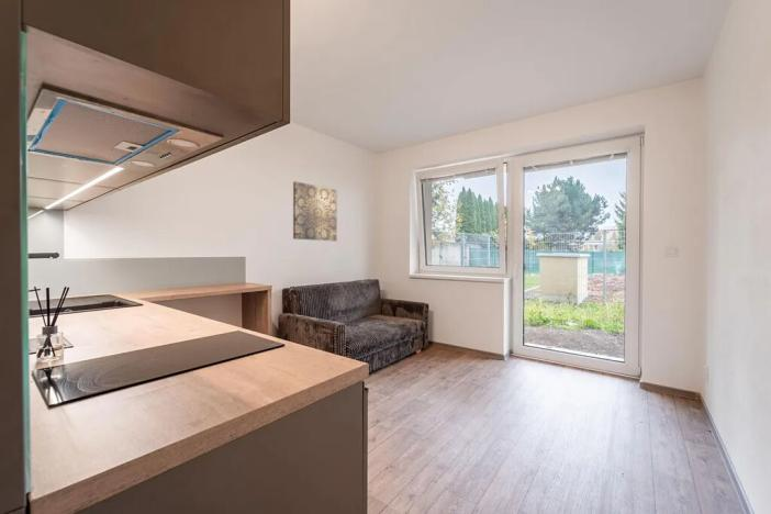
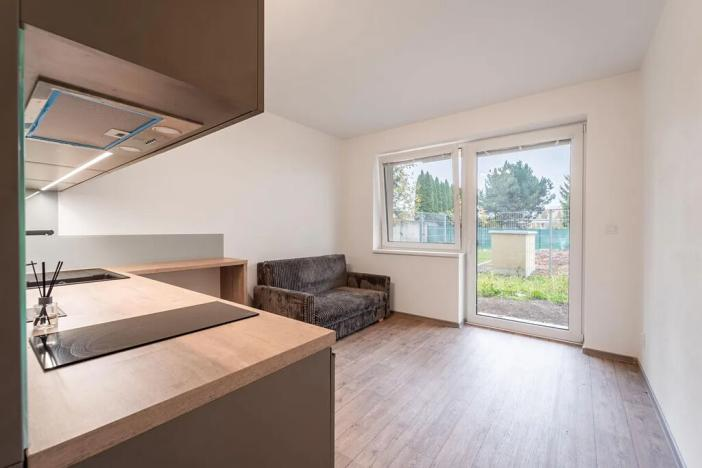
- wall art (316, 213)
